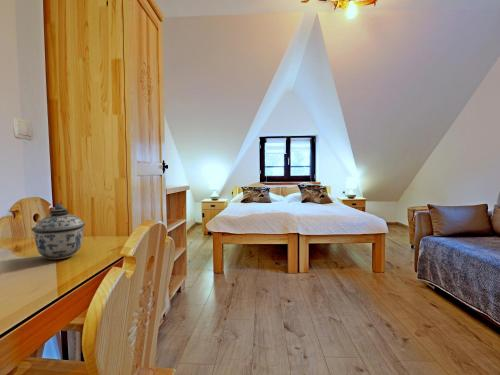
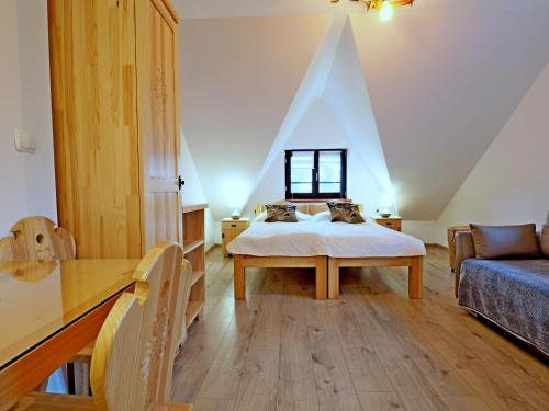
- lidded jar (60, 229)
